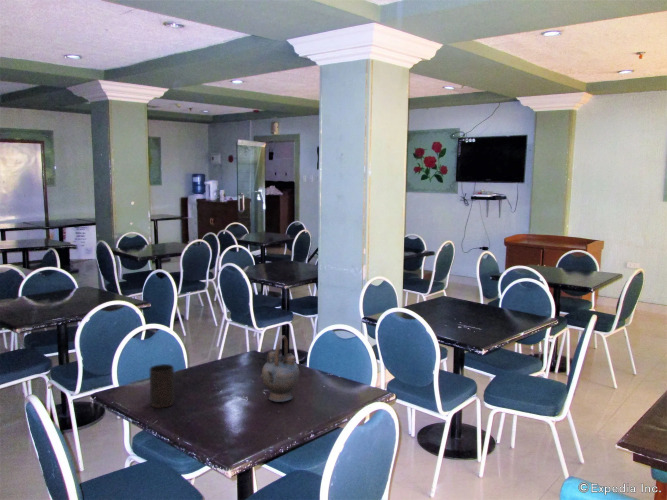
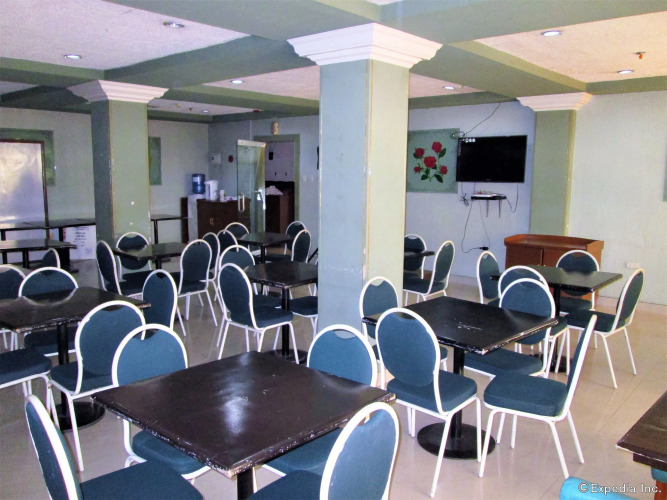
- cup (162, 385)
- teapot (278, 368)
